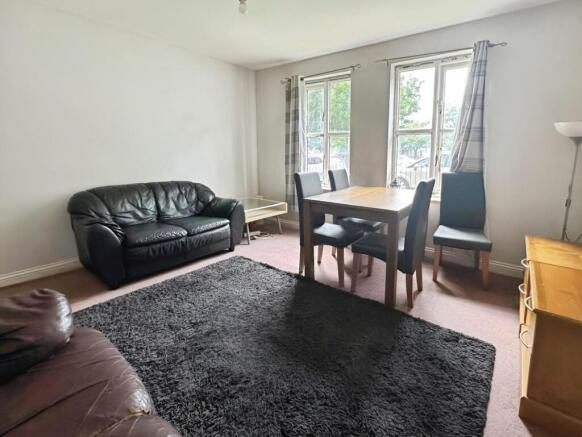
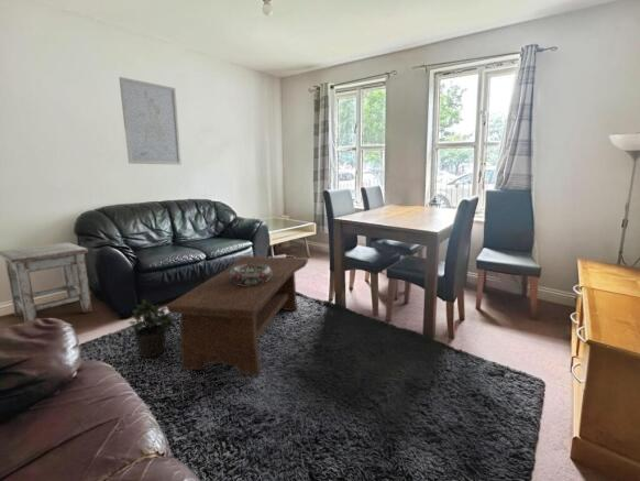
+ potted plant (150, 326)
+ wall art (152, 124)
+ coffee table (251, 305)
+ stool (49, 288)
+ decorative bowl (250, 273)
